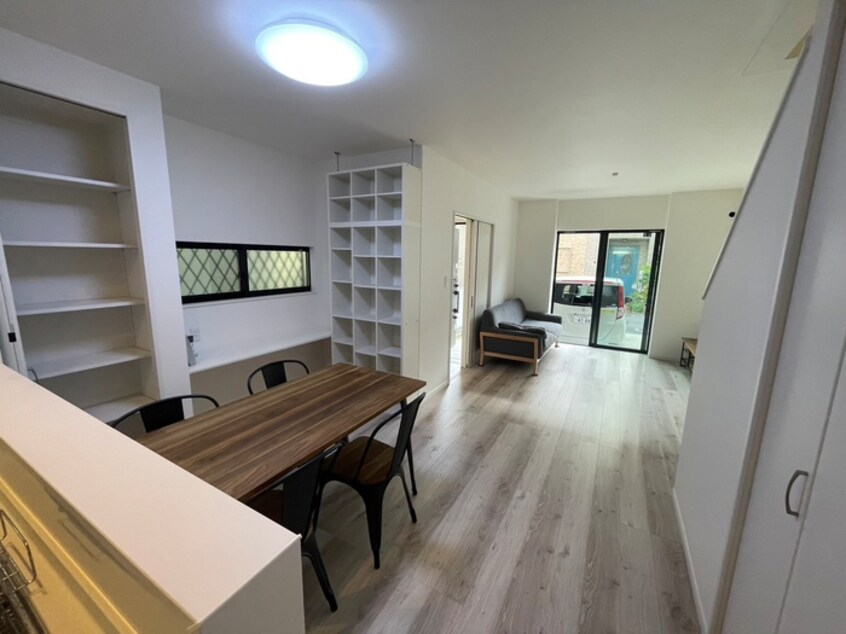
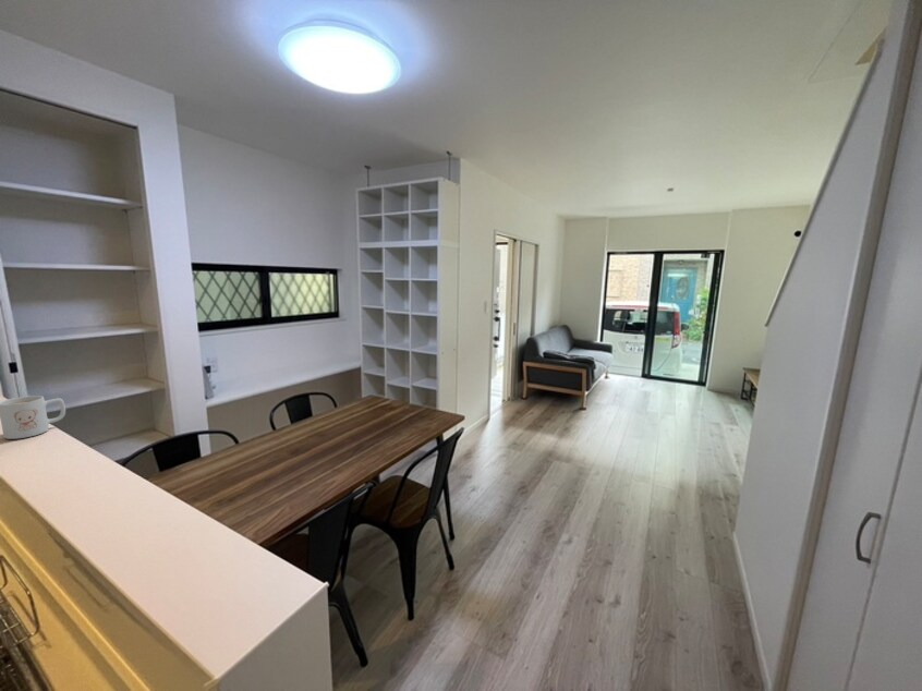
+ mug (34, 414)
